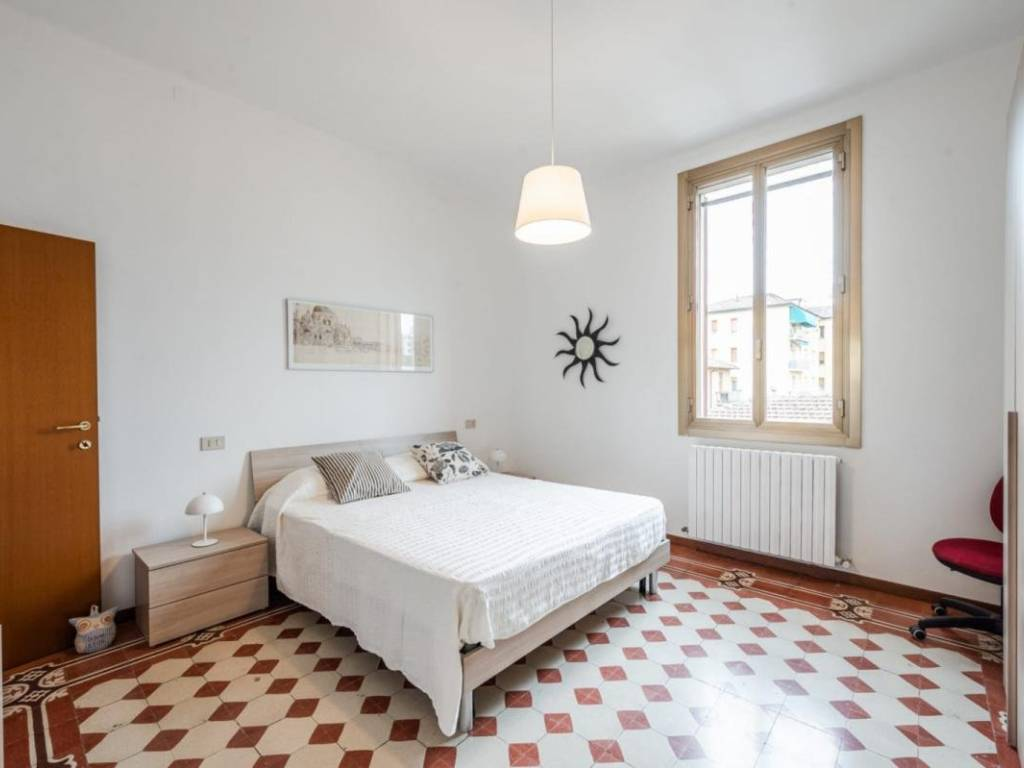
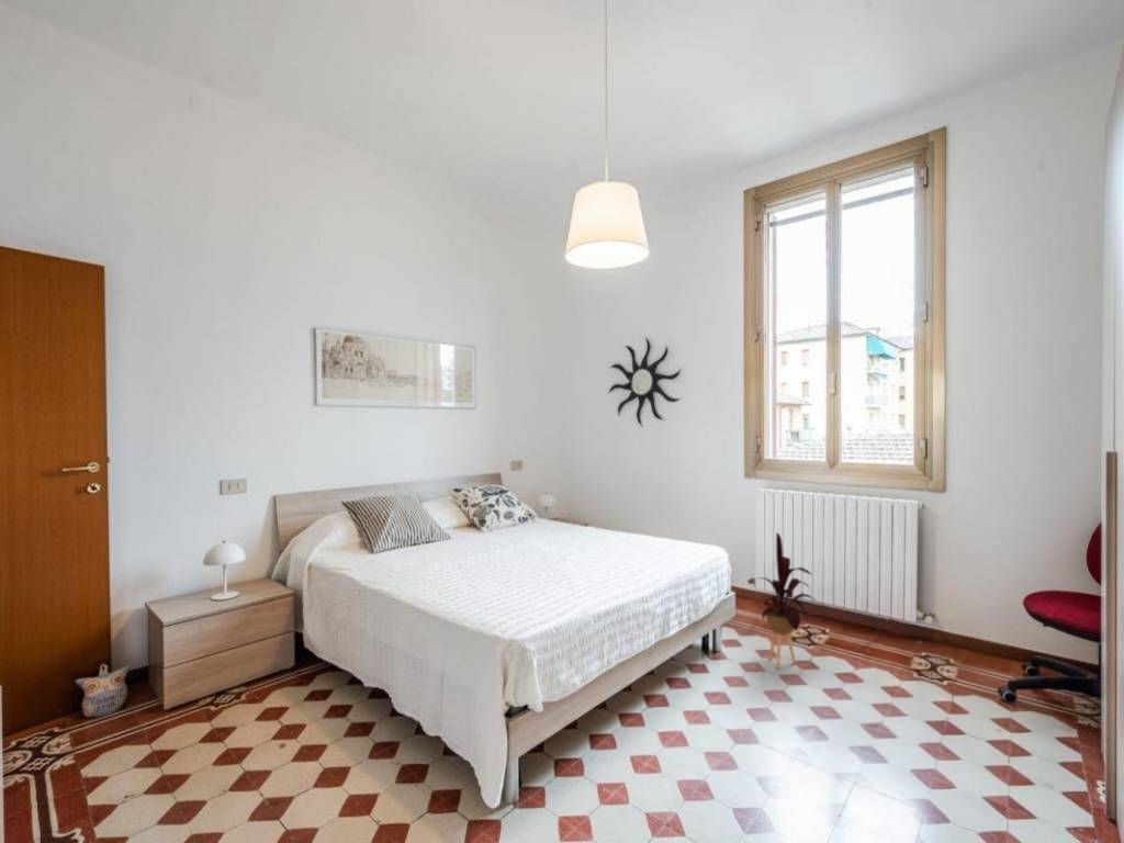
+ house plant (787, 598)
